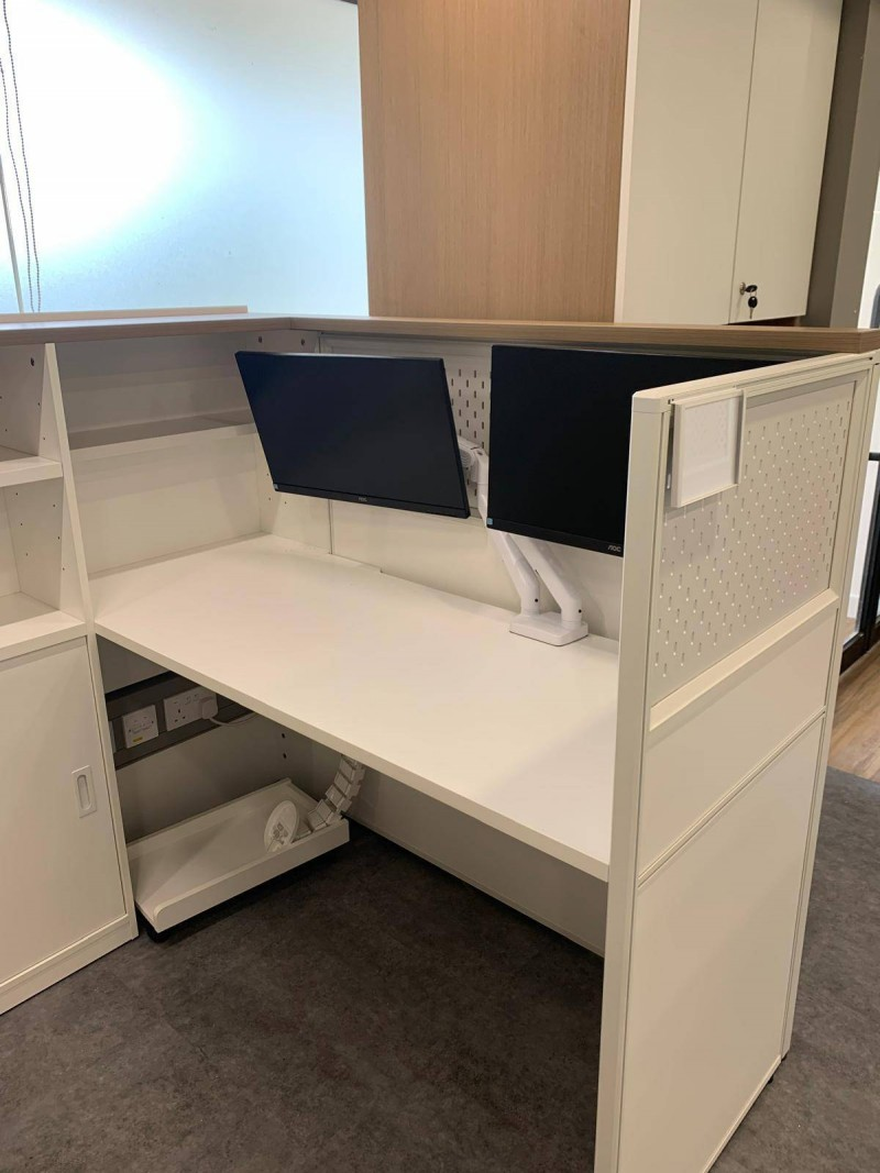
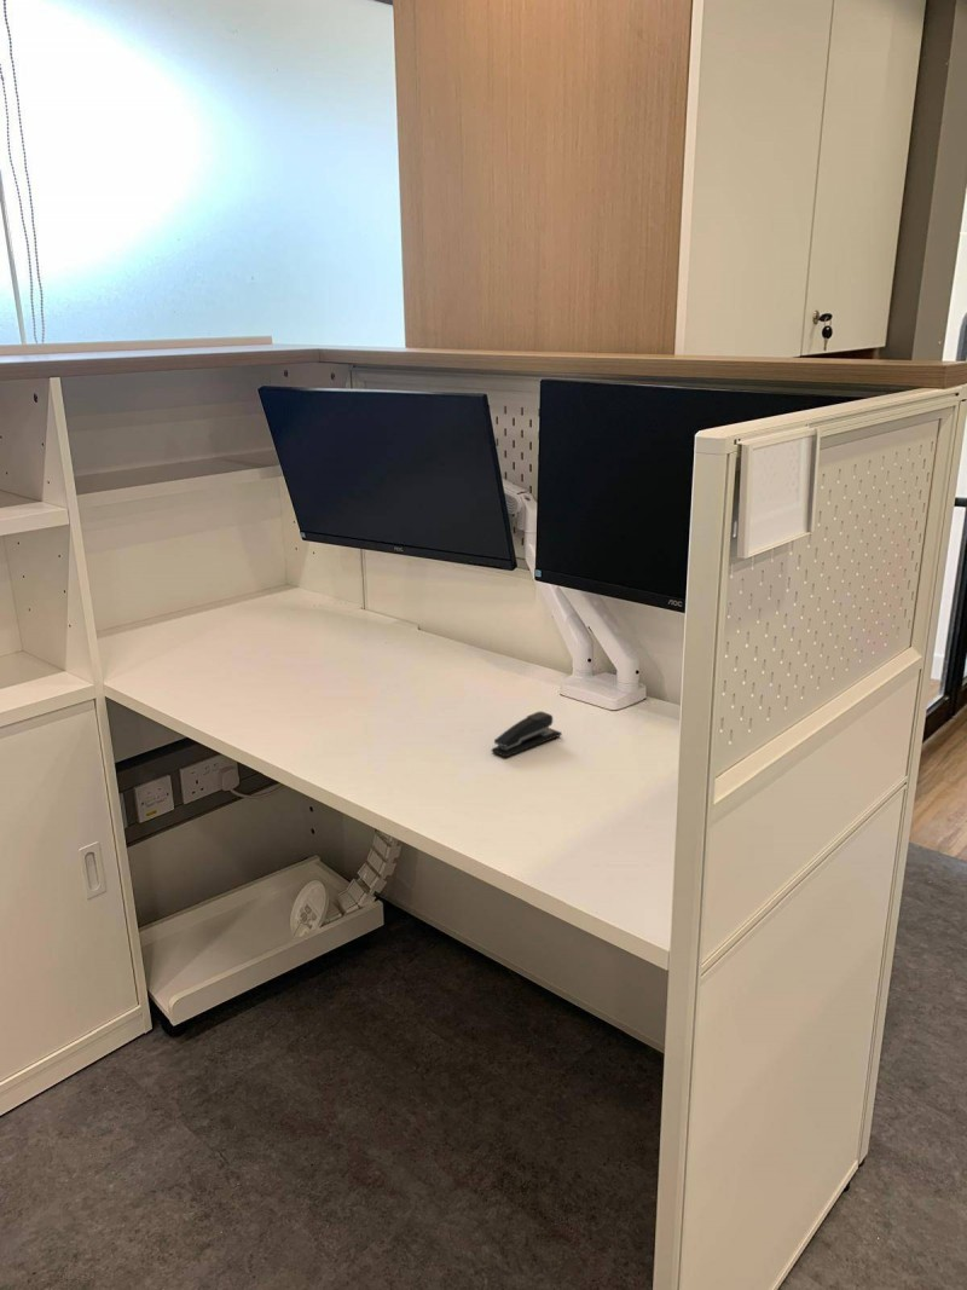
+ stapler (526, 731)
